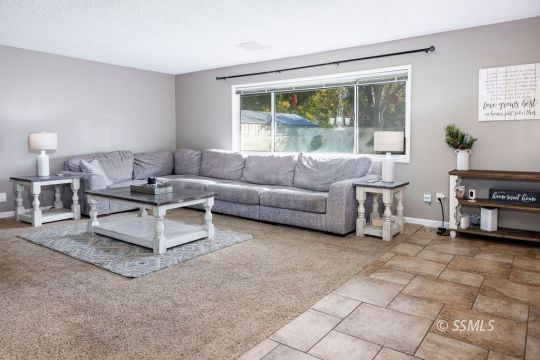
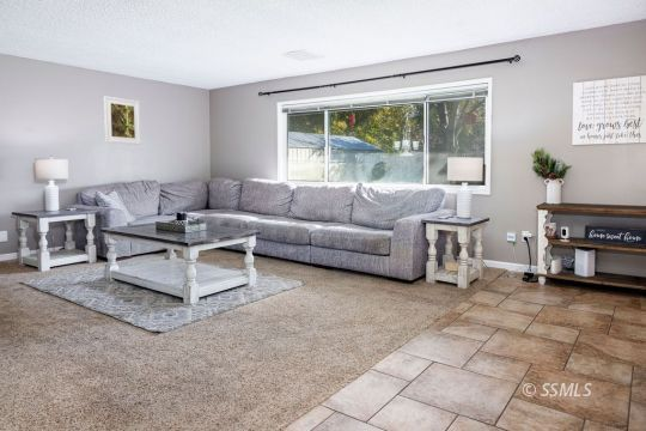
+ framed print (122, 121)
